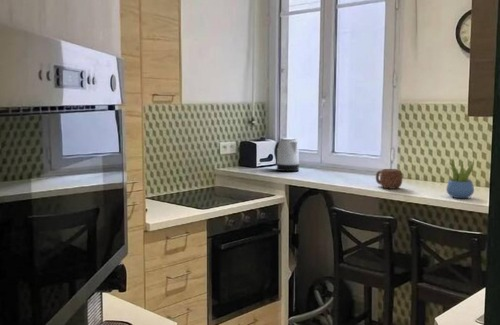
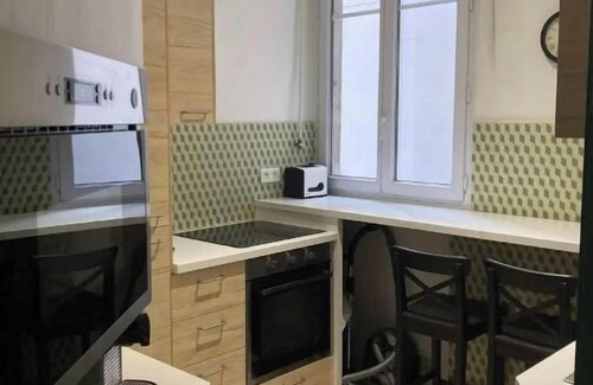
- succulent plant (460, 177)
- mug (387, 178)
- kettle (285, 153)
